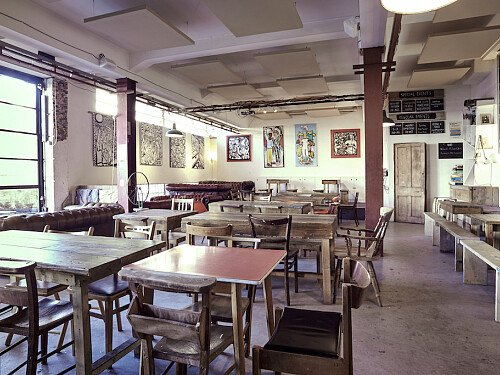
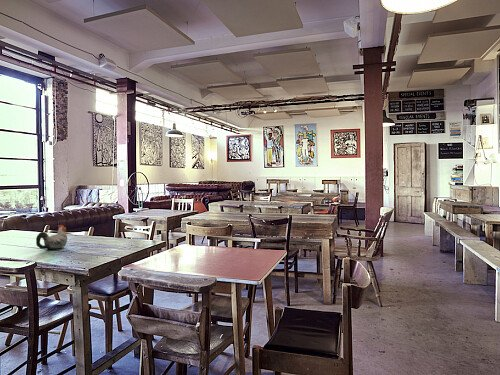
+ chicken figurine (52, 237)
